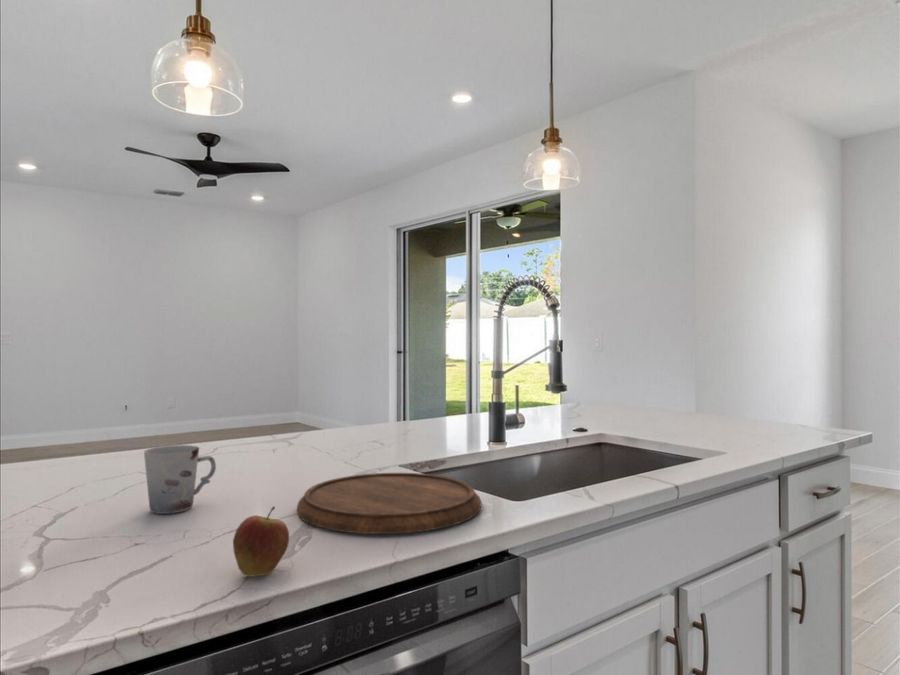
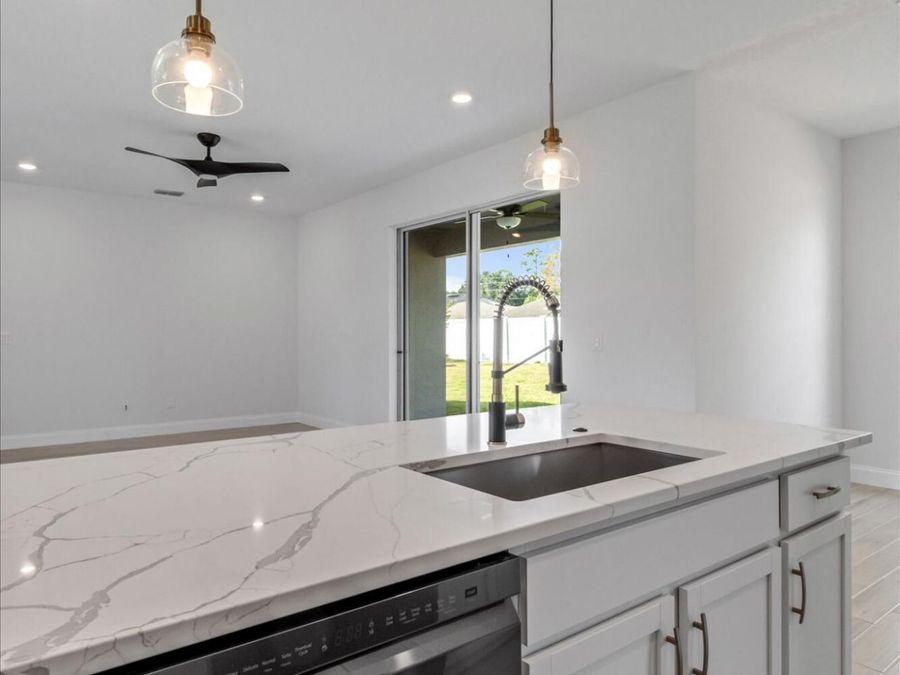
- cup (181, 477)
- cutting board (390, 498)
- fruit (261, 540)
